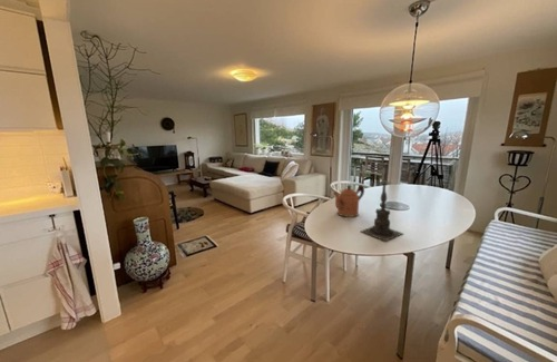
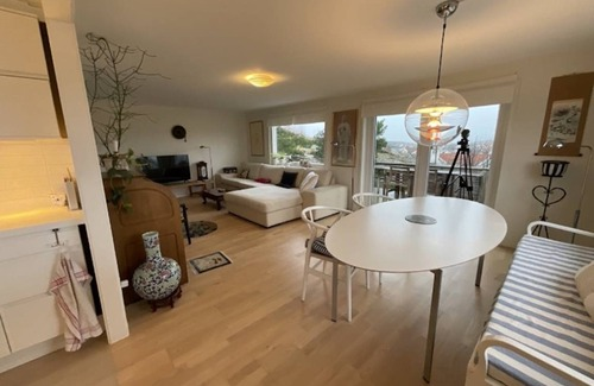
- candle holder (383, 203)
- coffeepot (349, 198)
